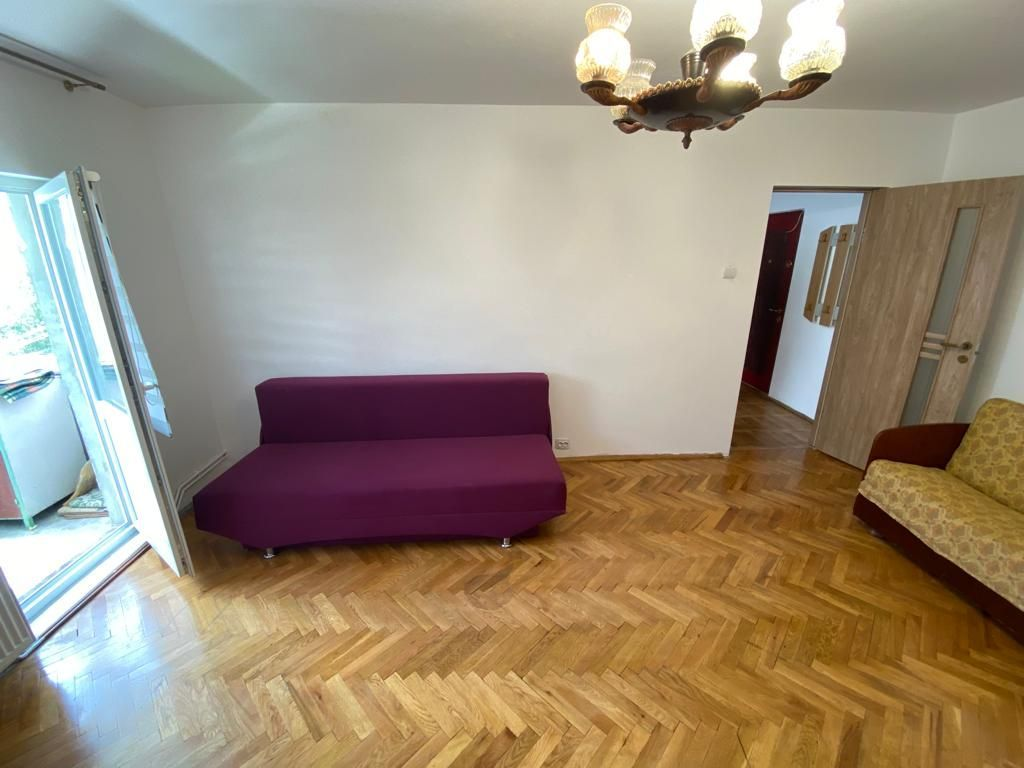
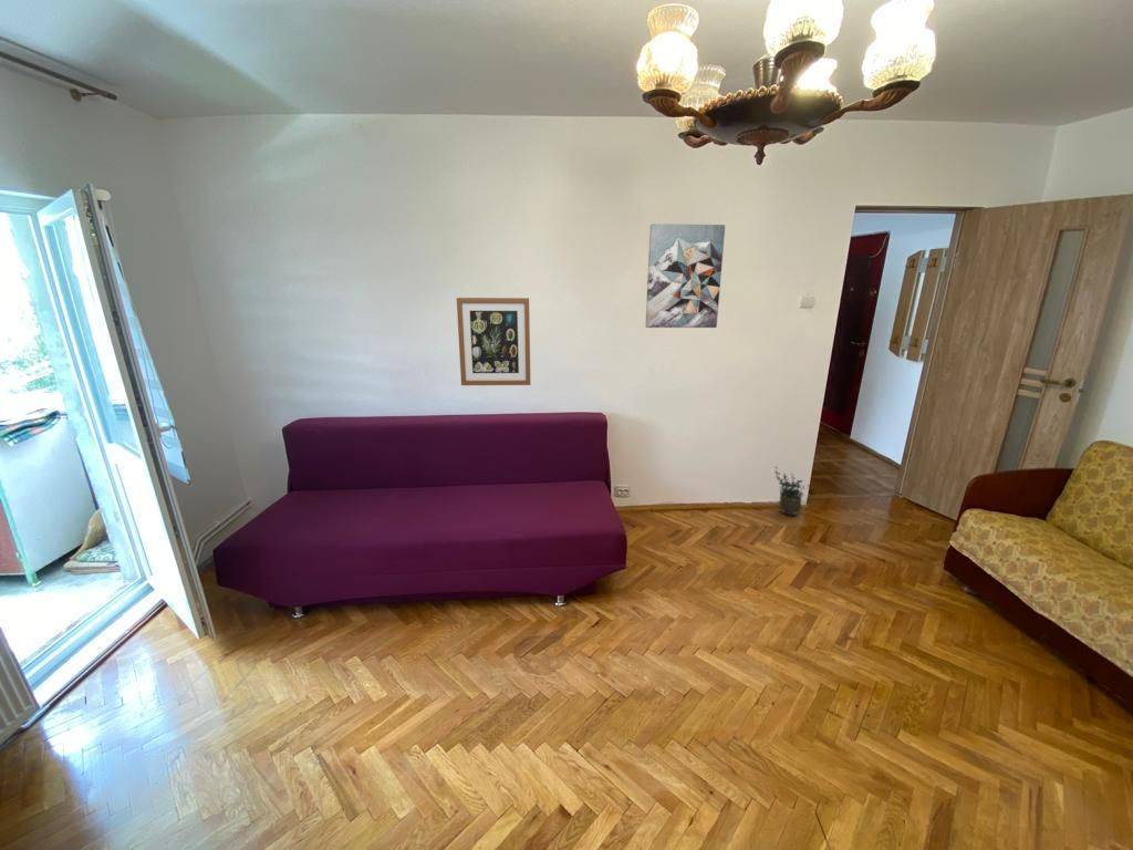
+ wall art (495, 342)
+ potted plant (789, 489)
+ wall art (684, 277)
